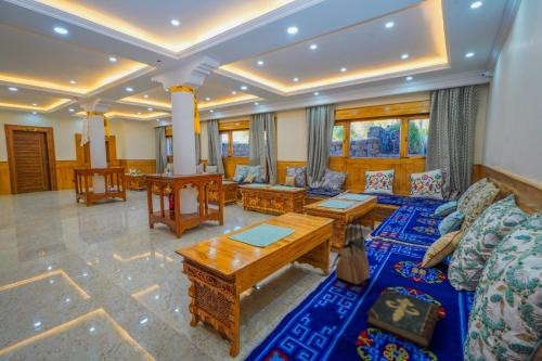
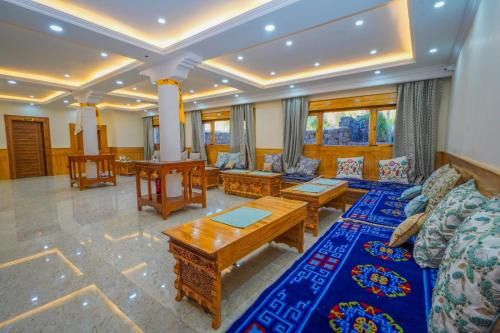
- book (403, 313)
- tote bag (346, 244)
